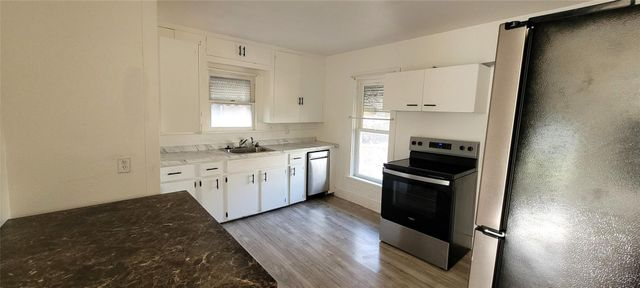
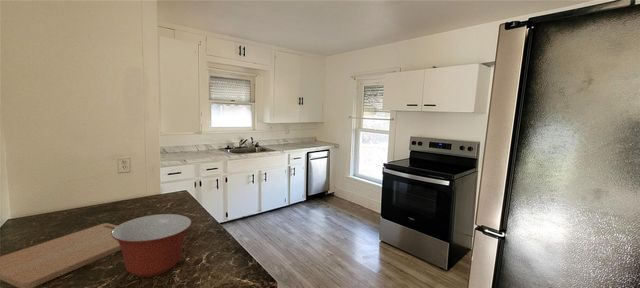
+ mixing bowl (154, 246)
+ cutting board (74, 249)
